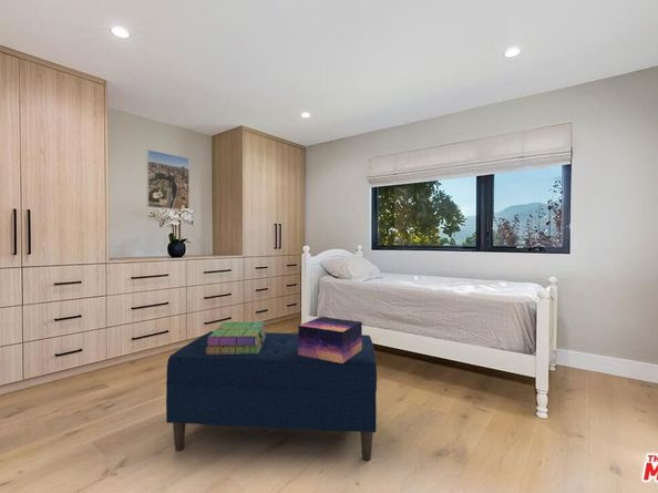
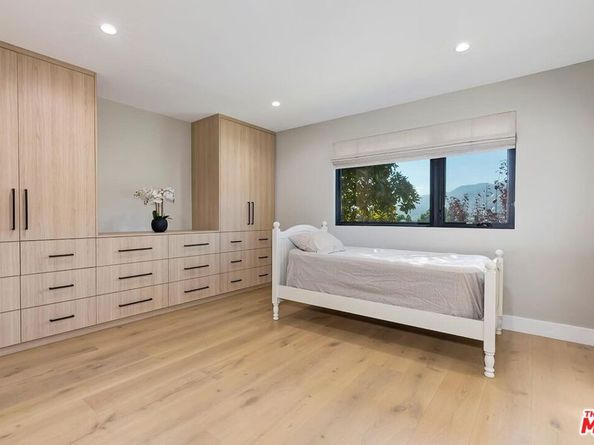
- decorative box (330, 337)
- bench (279, 388)
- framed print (168, 181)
- stack of books (238, 336)
